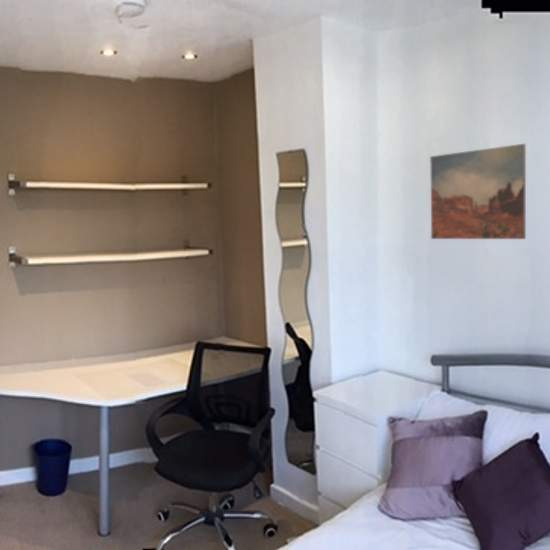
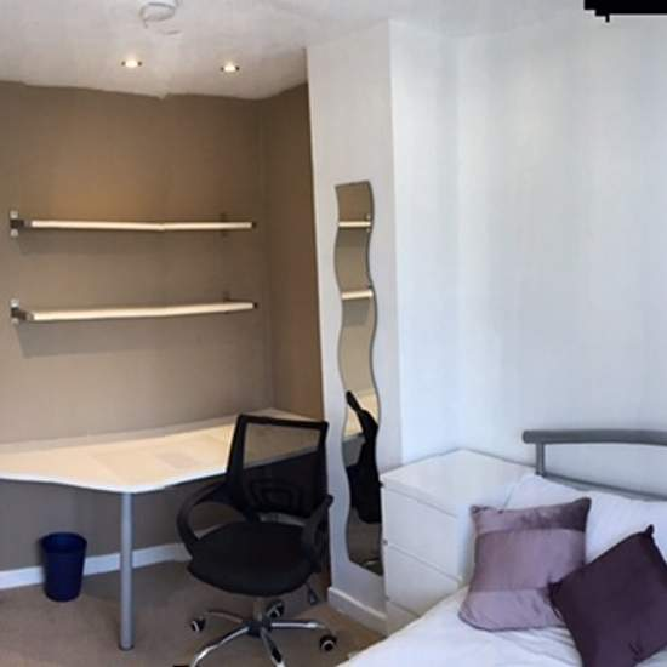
- wall art (474, 195)
